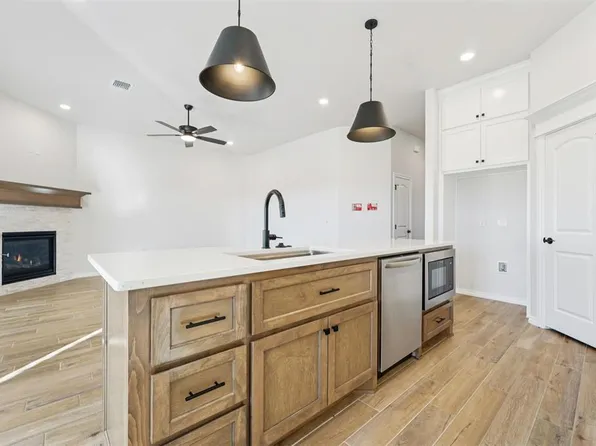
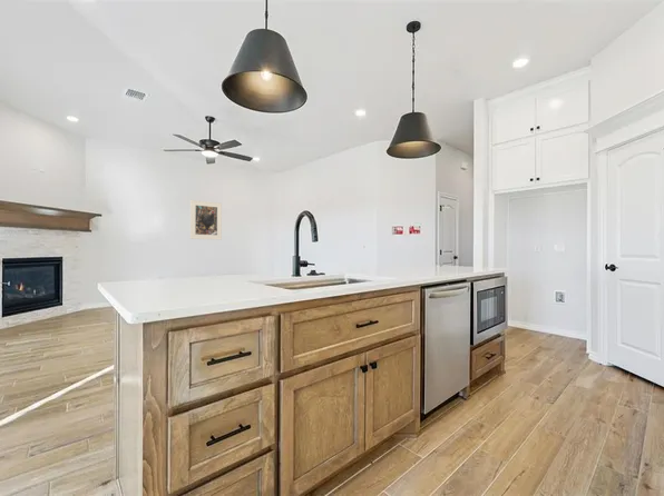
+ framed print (206, 220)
